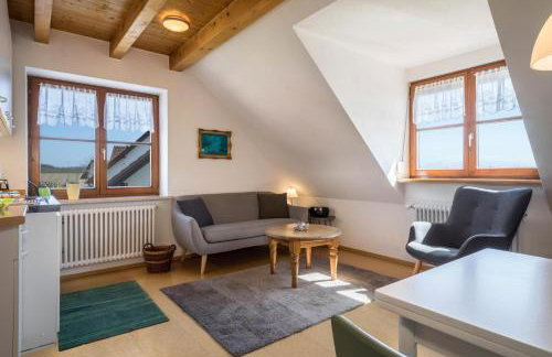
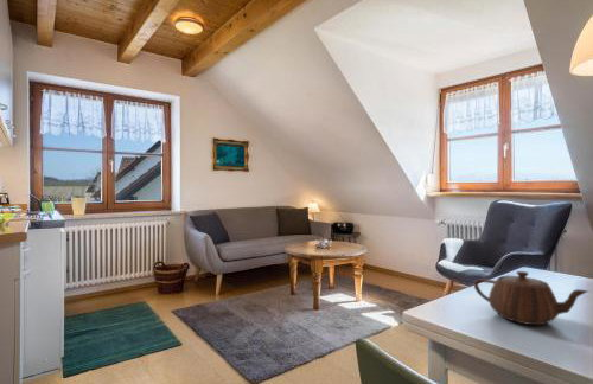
+ teapot (525, 295)
